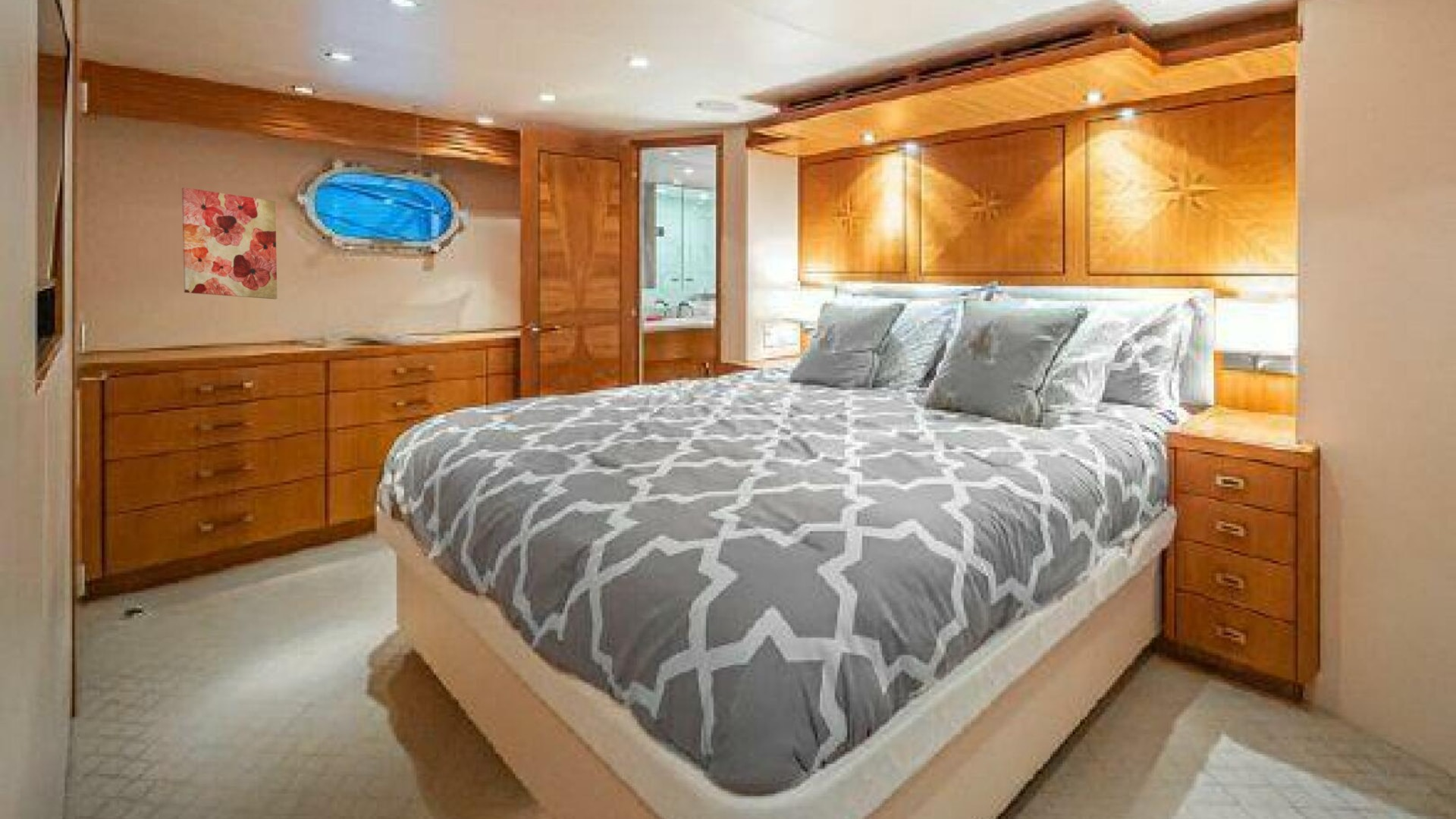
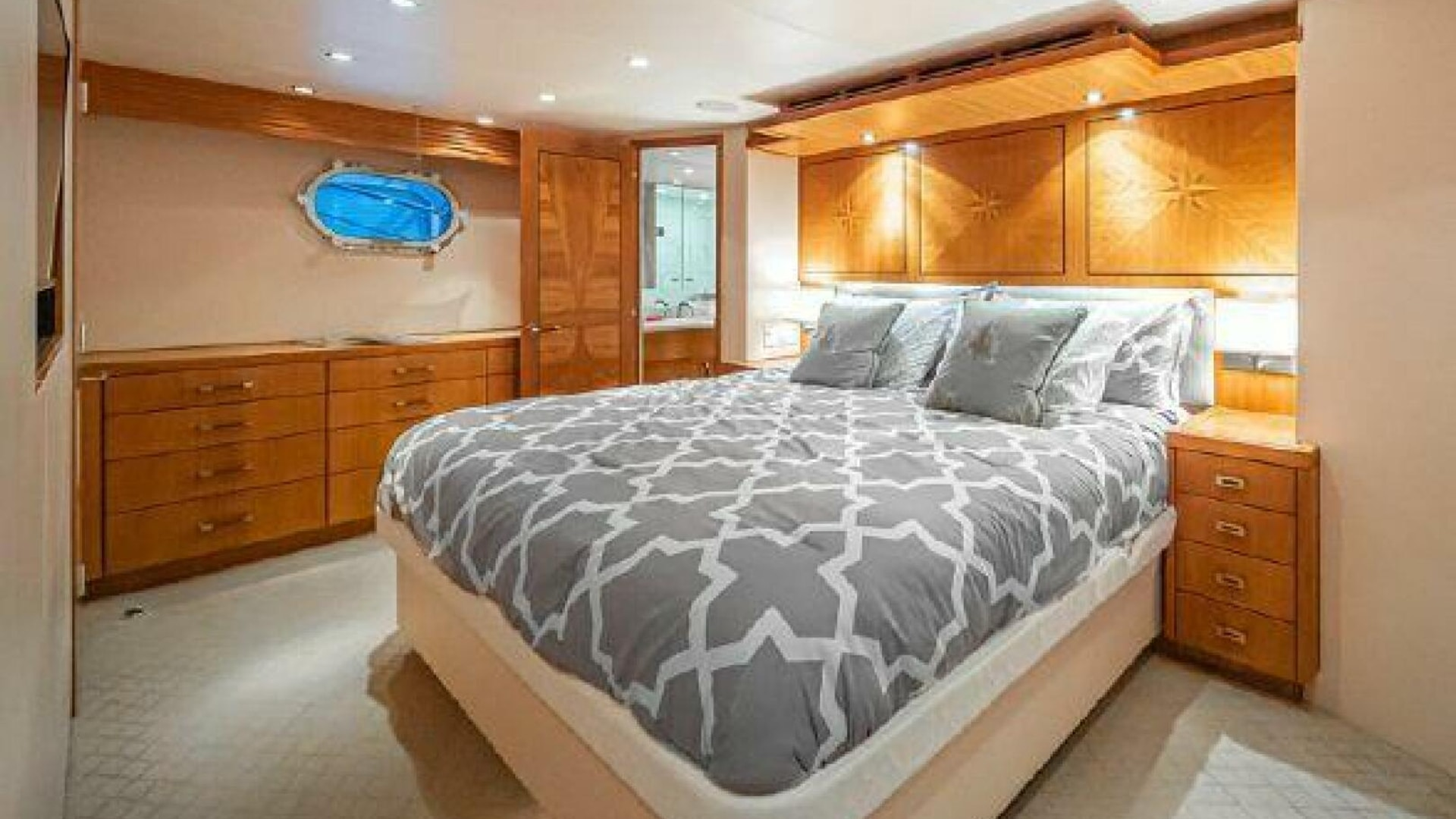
- wall art (231, 245)
